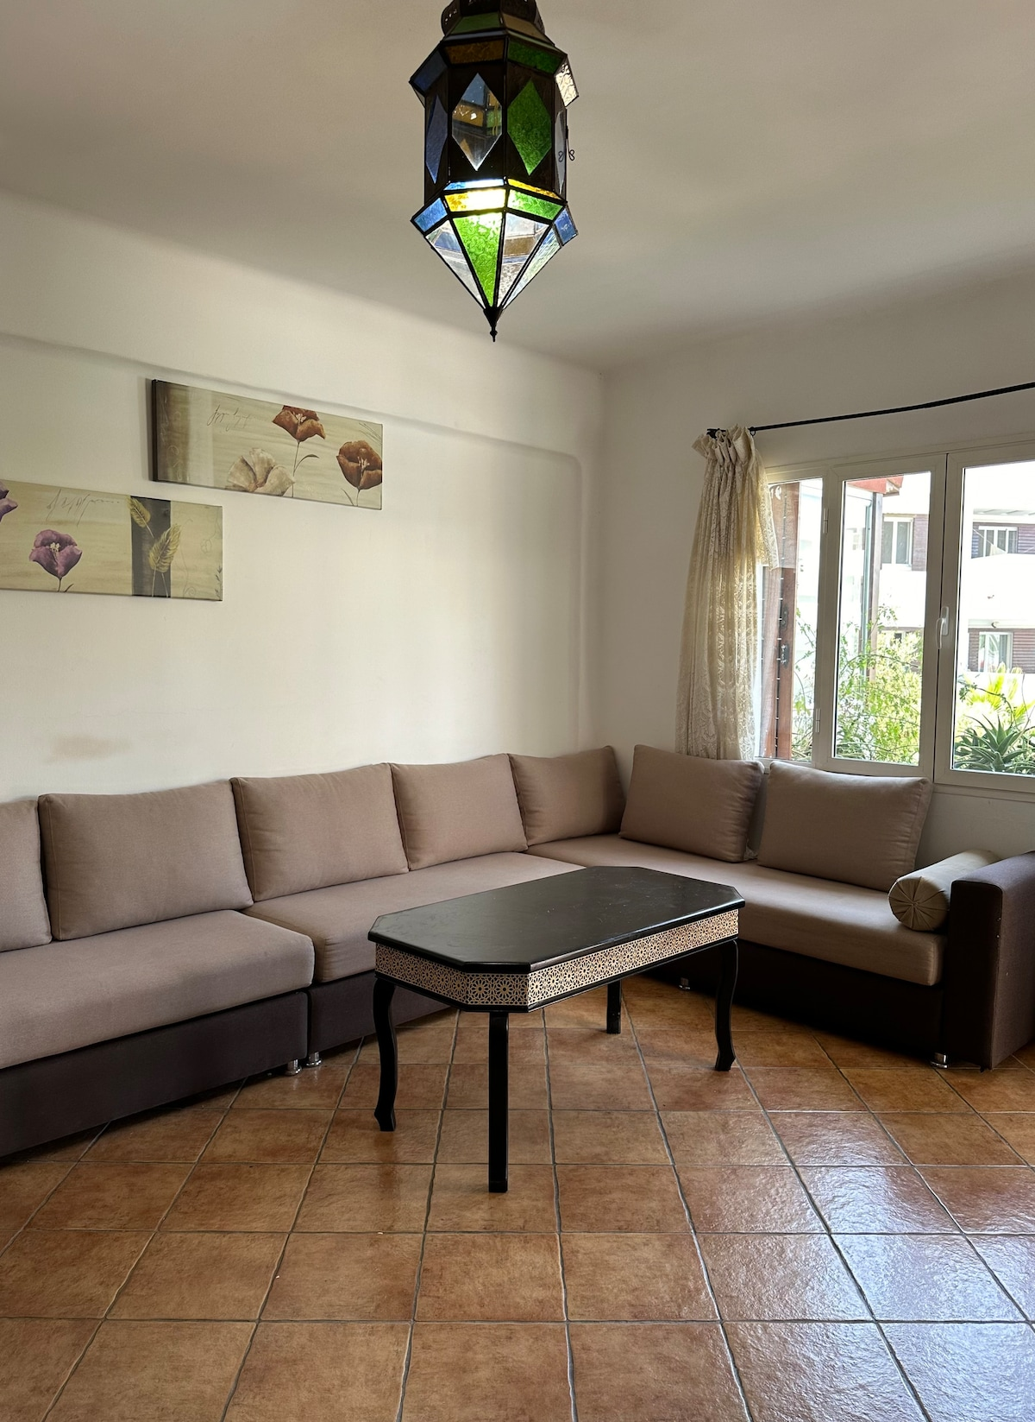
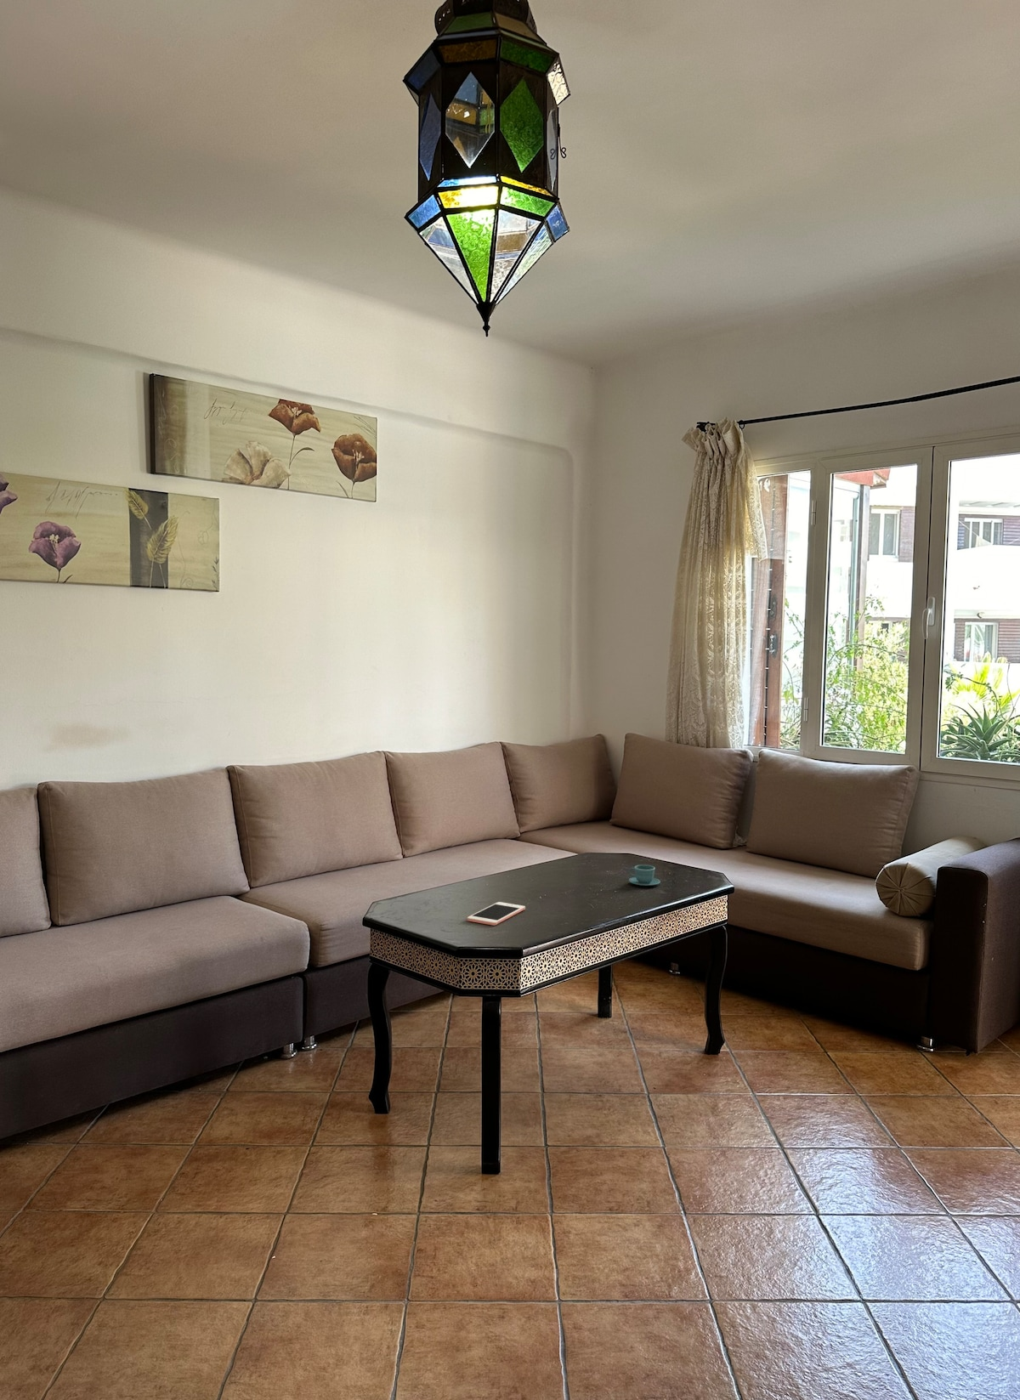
+ teacup (644, 875)
+ cell phone (496, 913)
